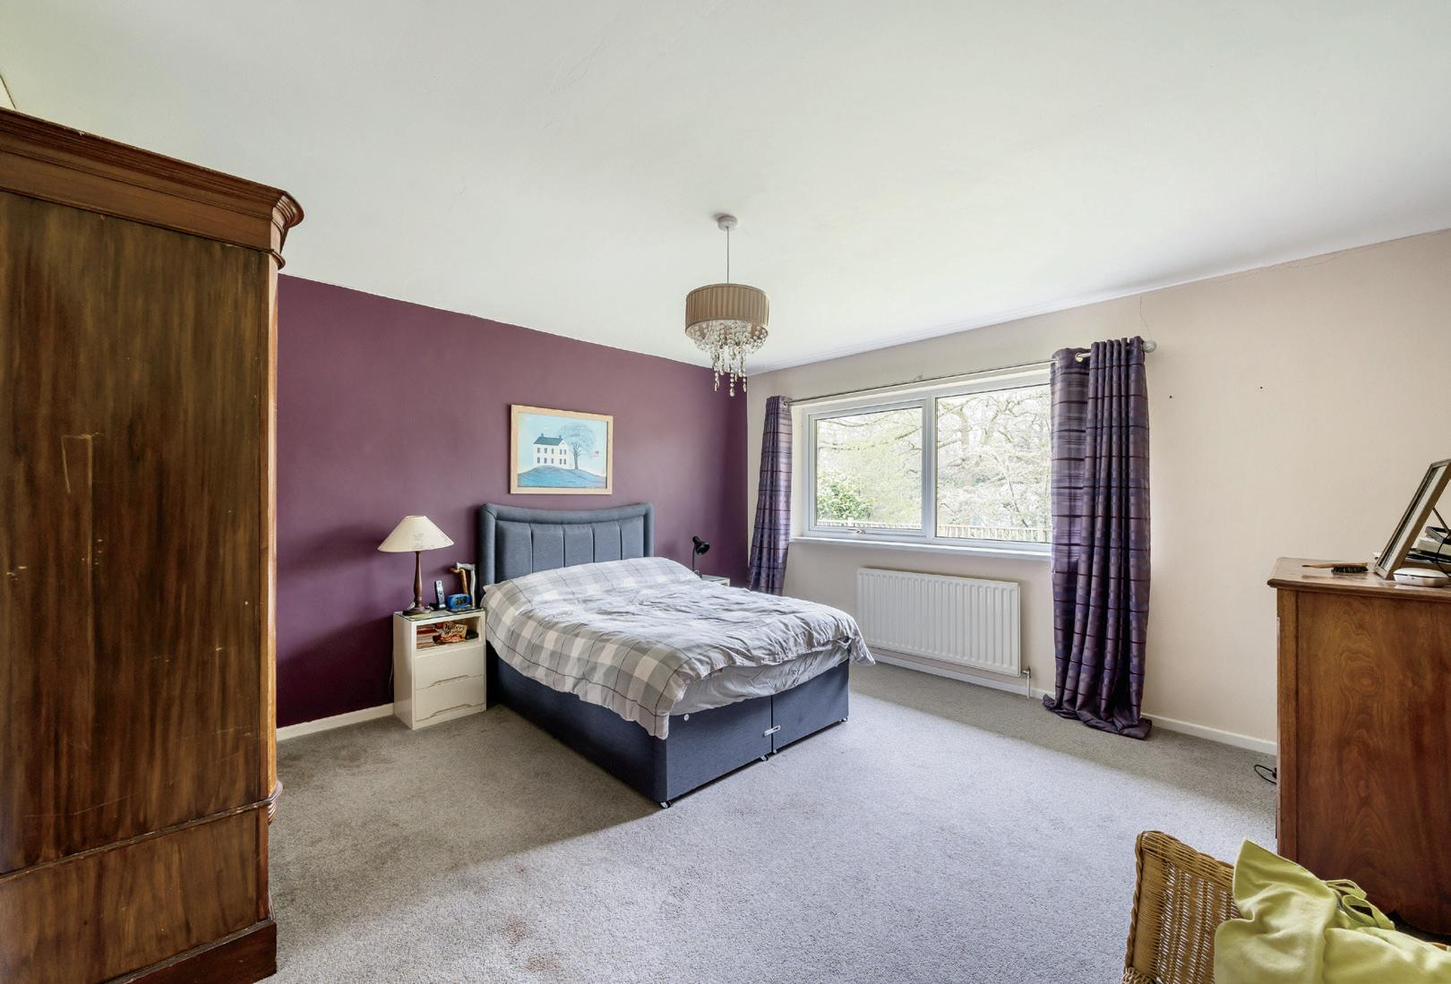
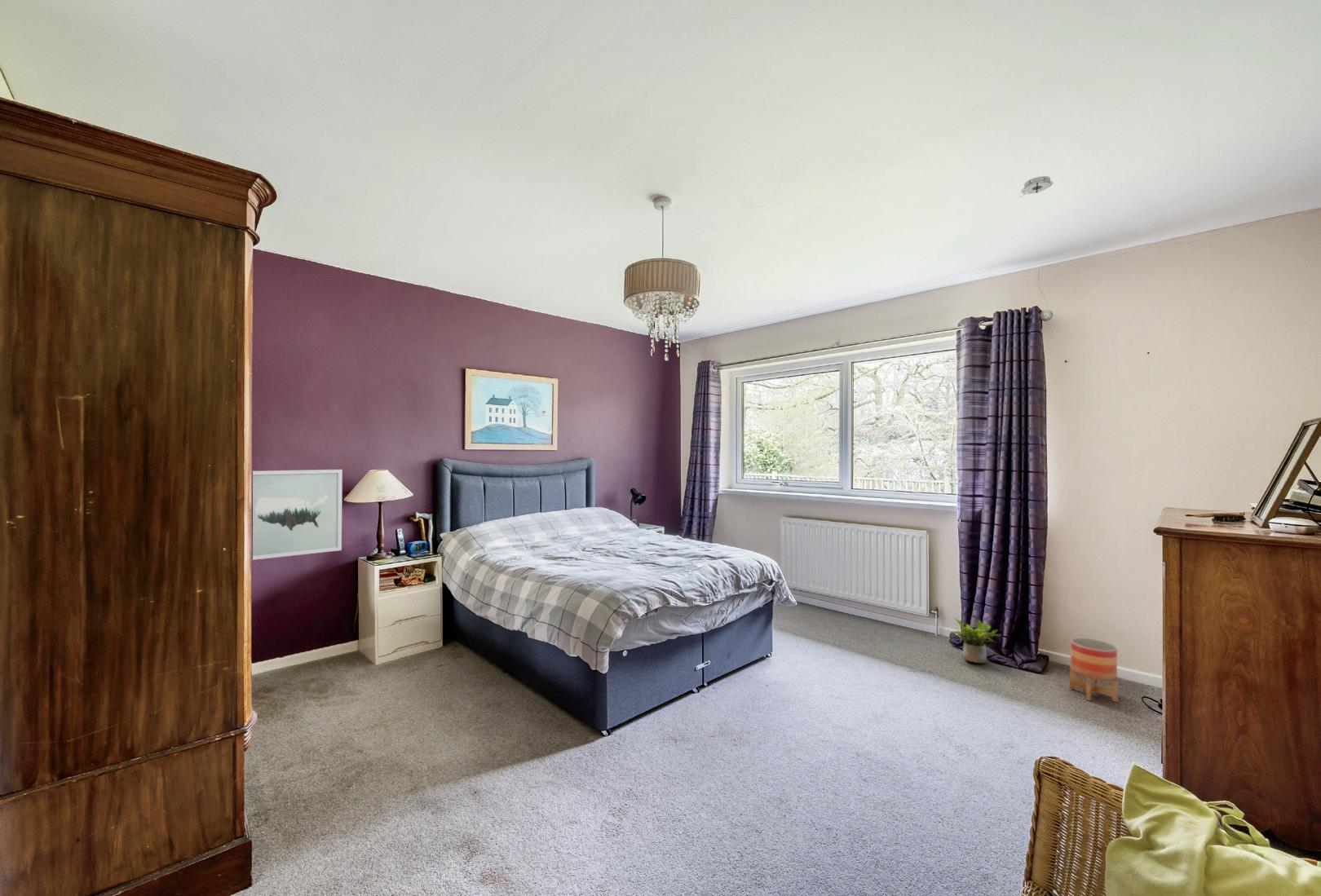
+ smoke detector (1036, 185)
+ planter (1093, 669)
+ wall art (293, 512)
+ potted plant (975, 640)
